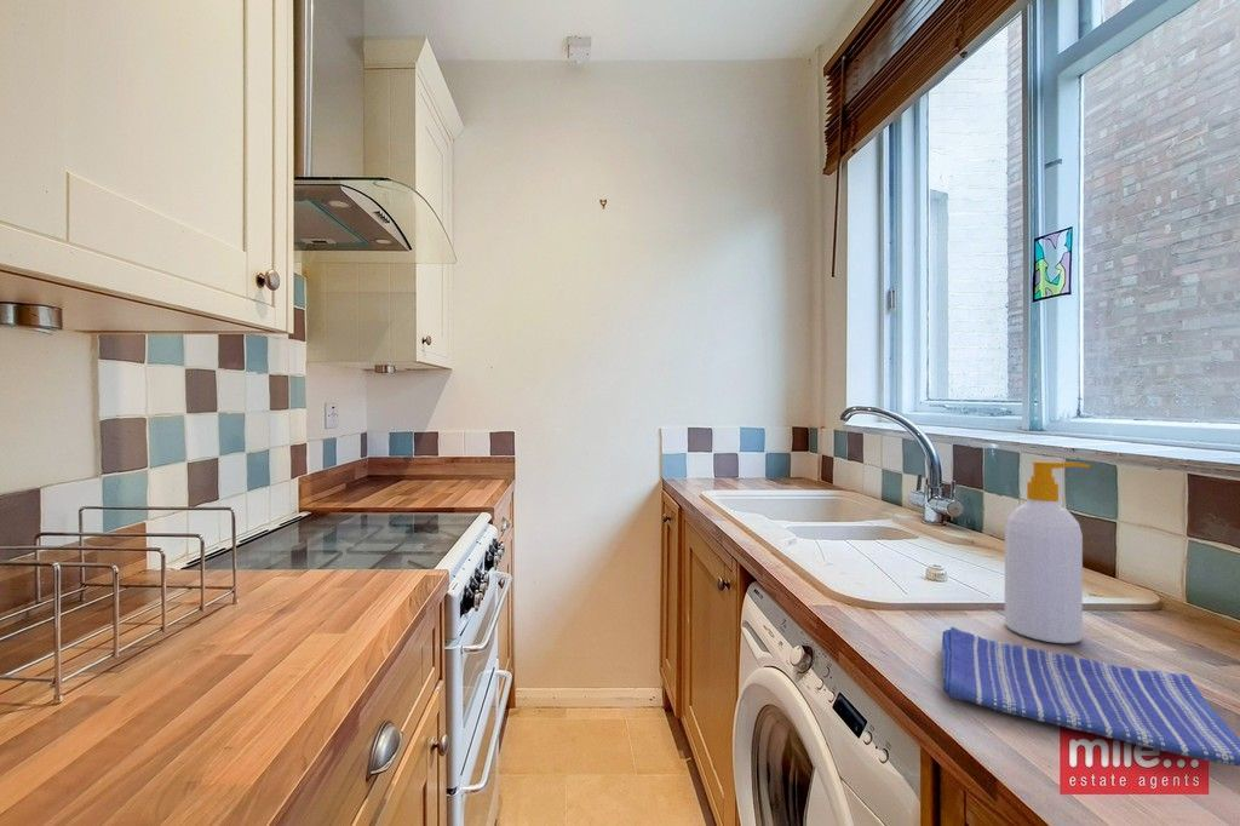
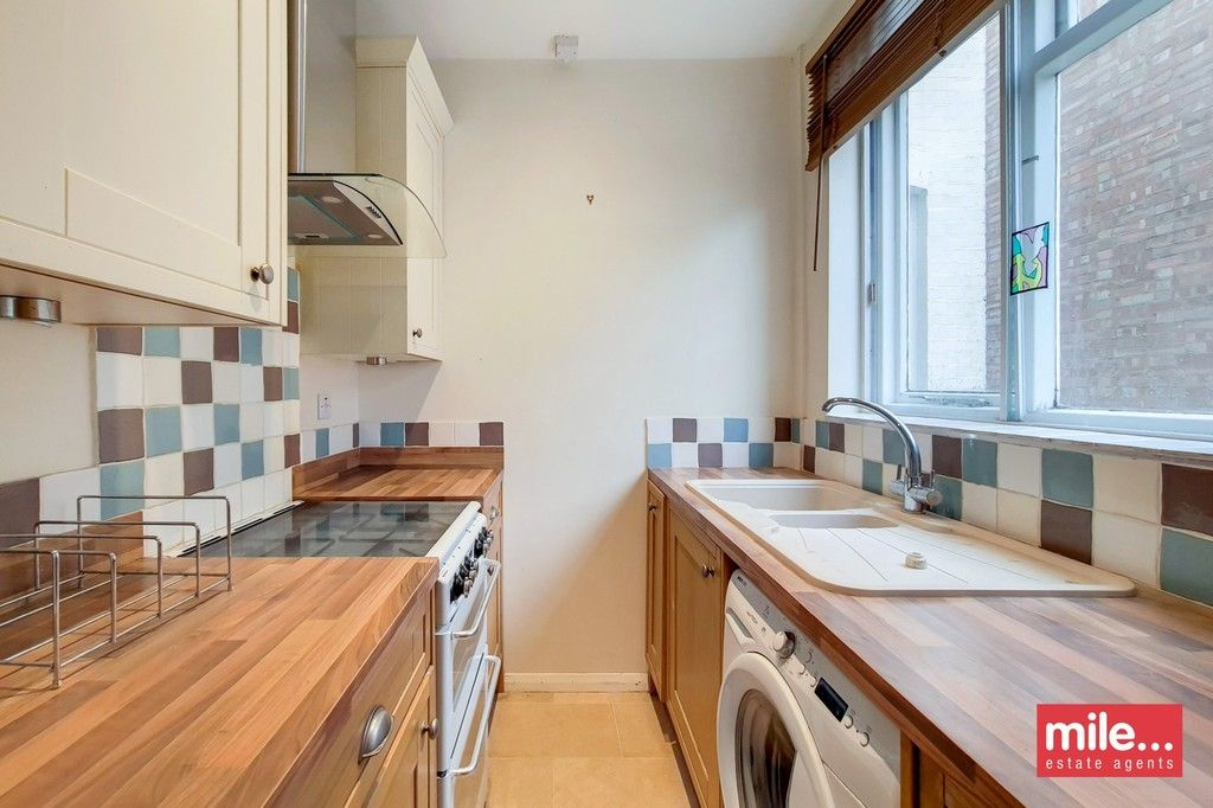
- soap bottle (1045, 546)
- dish towel (1067, 683)
